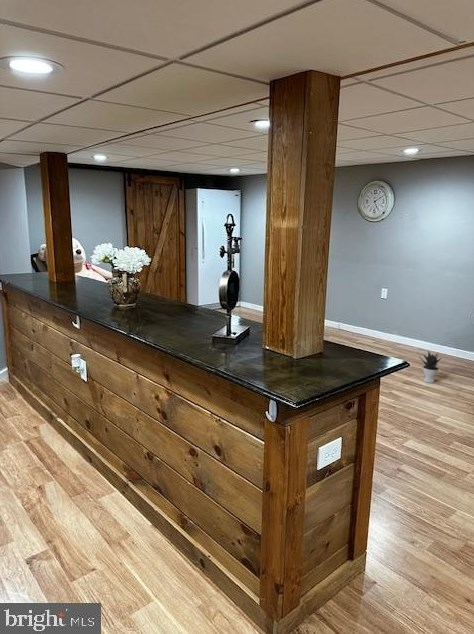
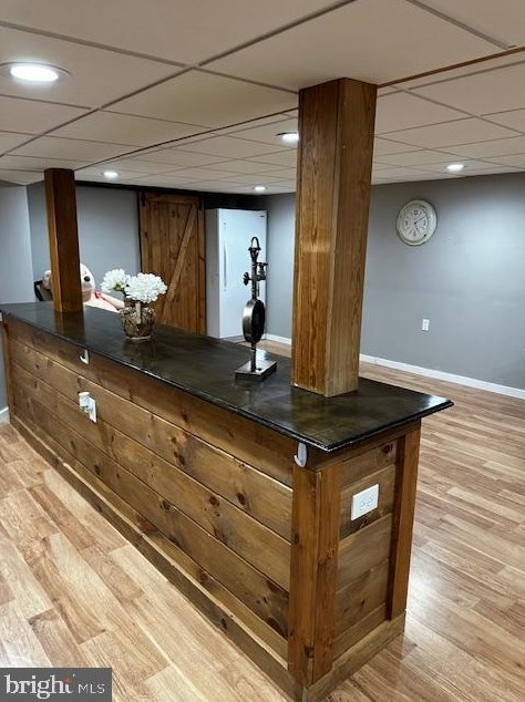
- potted plant (429, 365)
